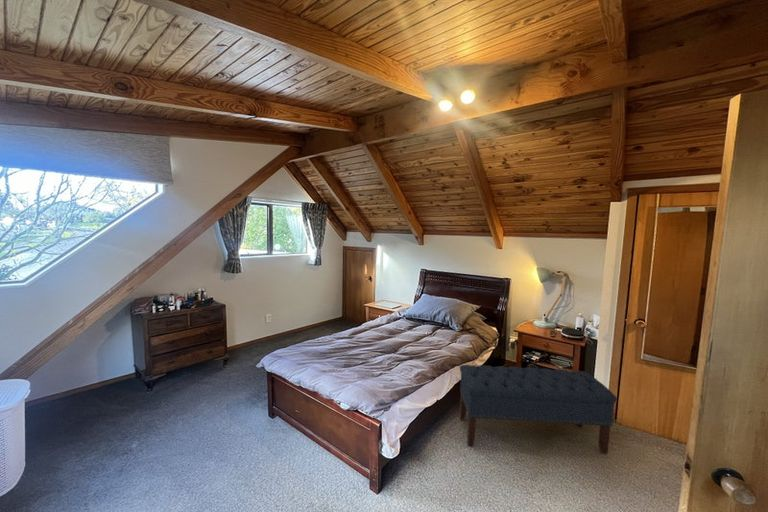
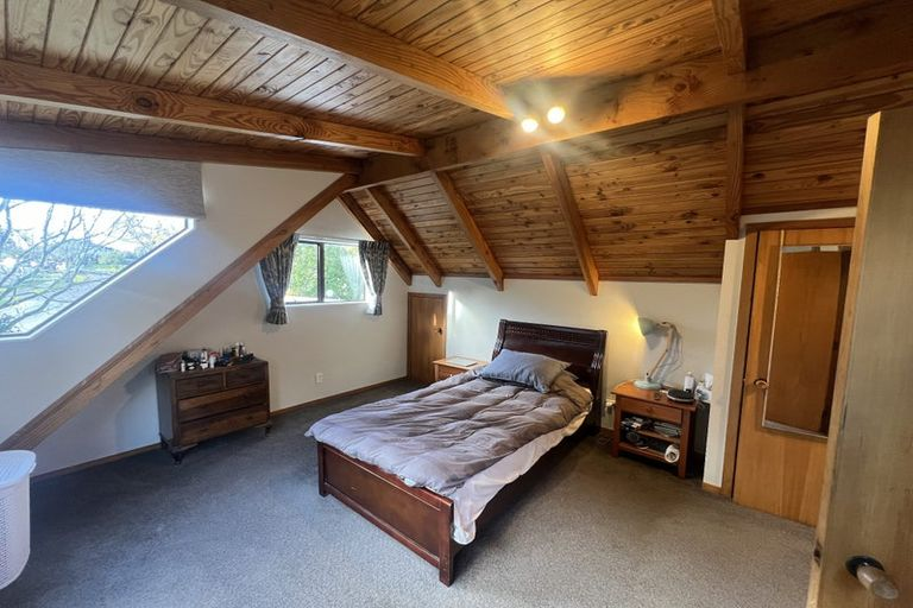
- bench (529, 405)
